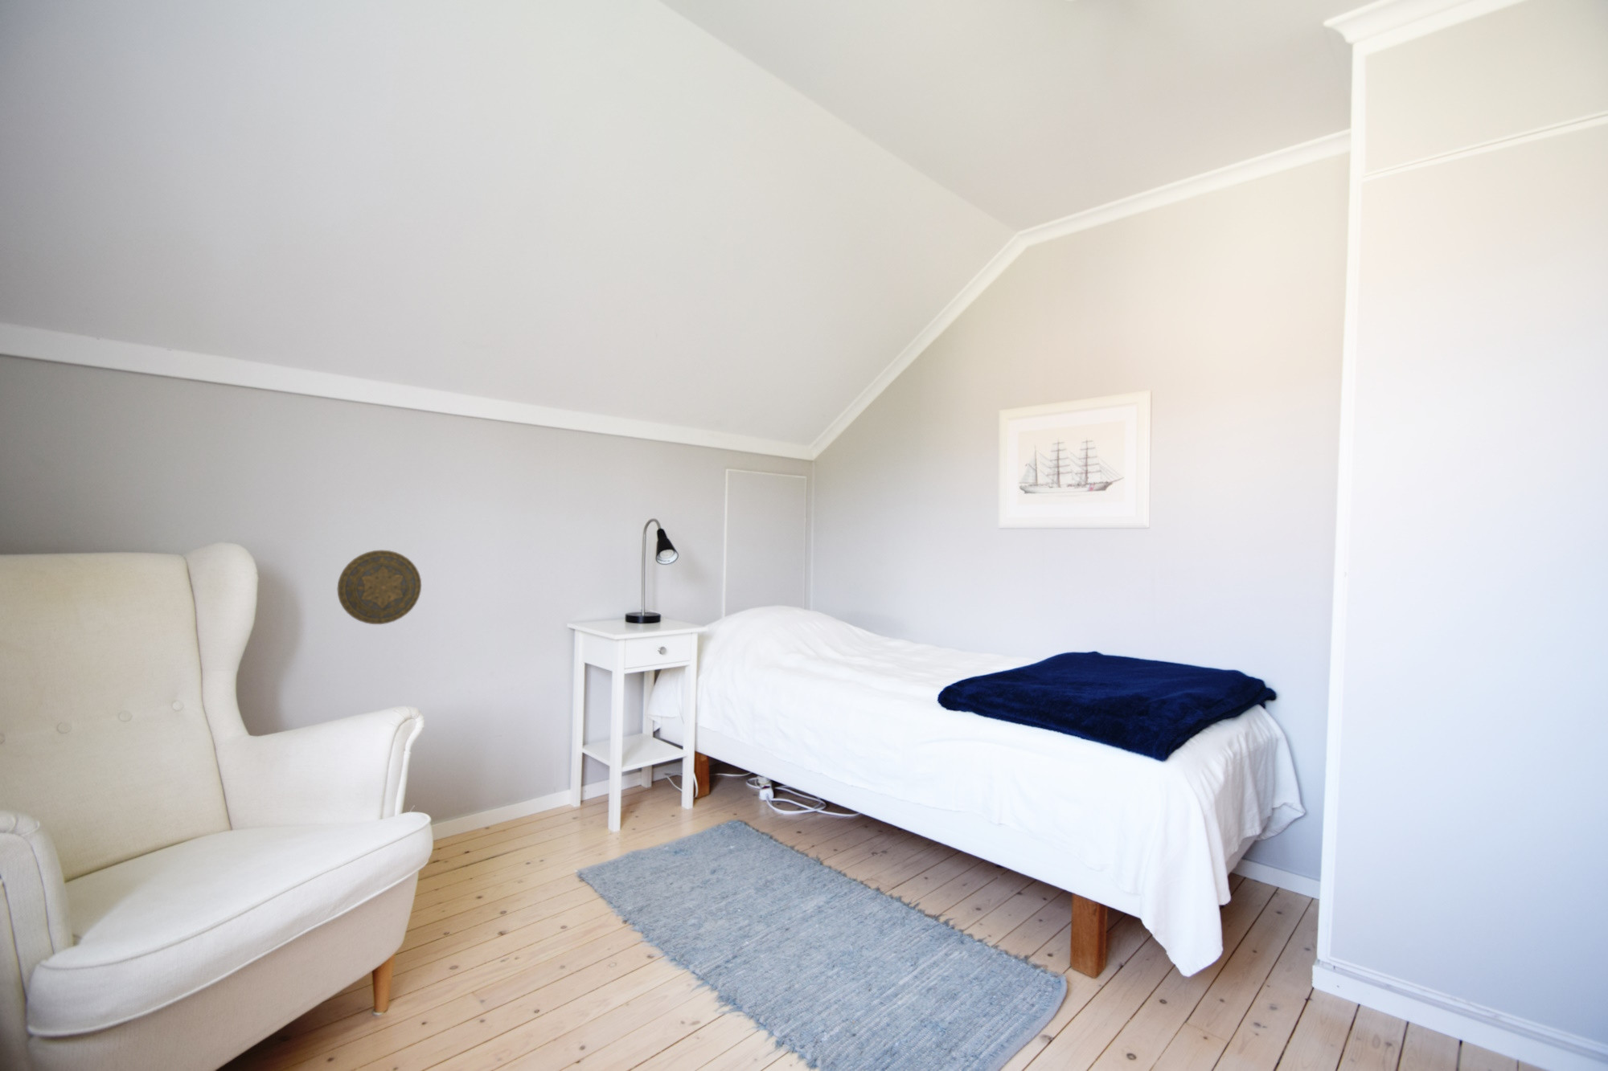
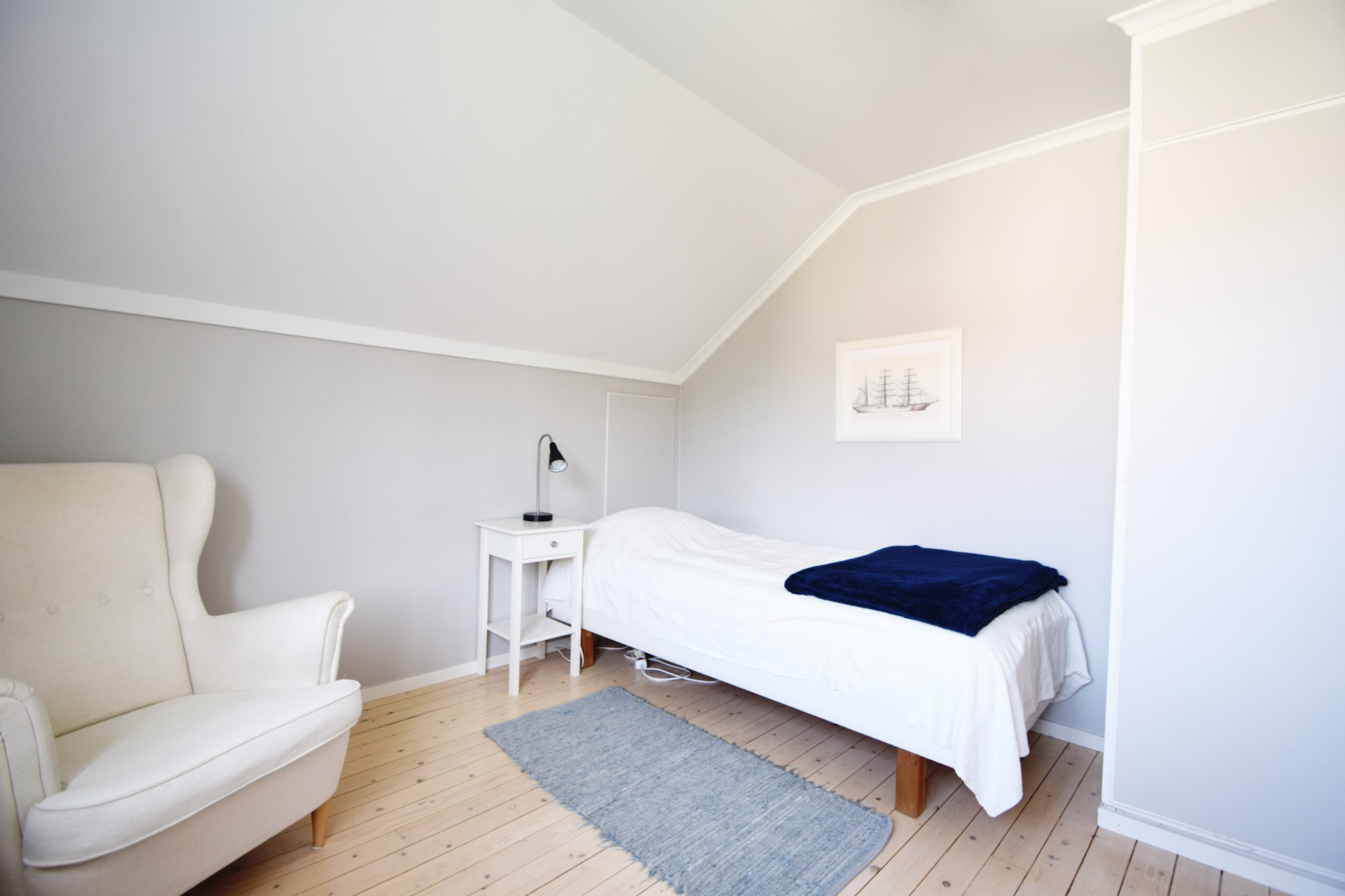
- decorative plate (381, 587)
